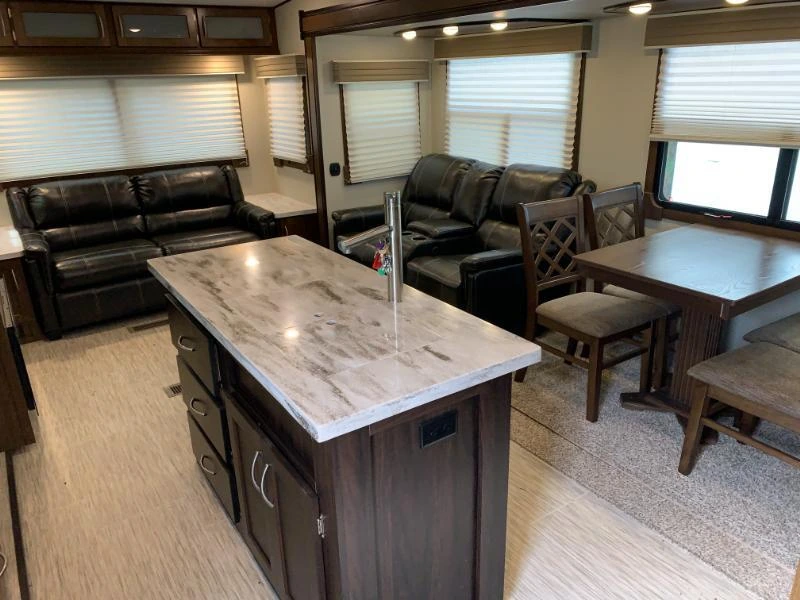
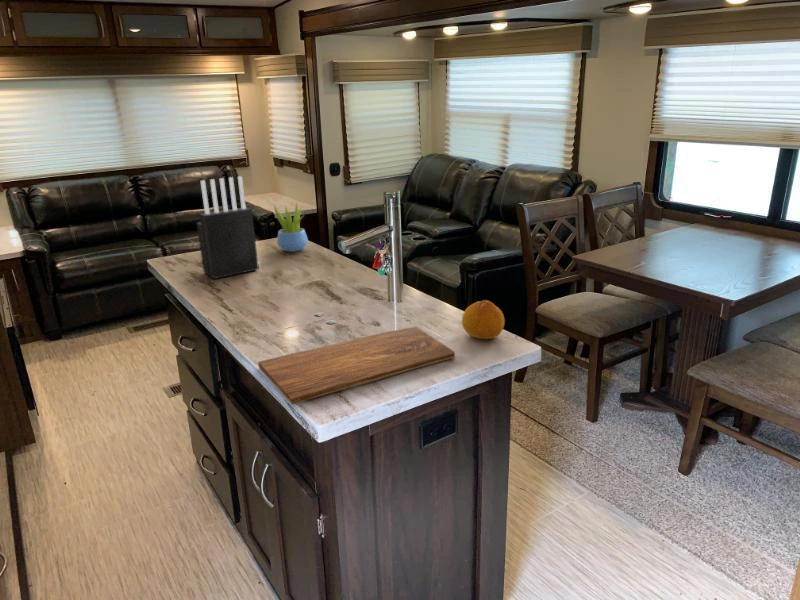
+ knife block (224, 225)
+ succulent plant (291, 226)
+ cutting board (359, 359)
+ fruit (483, 318)
